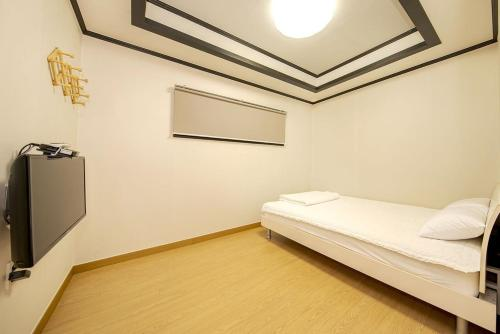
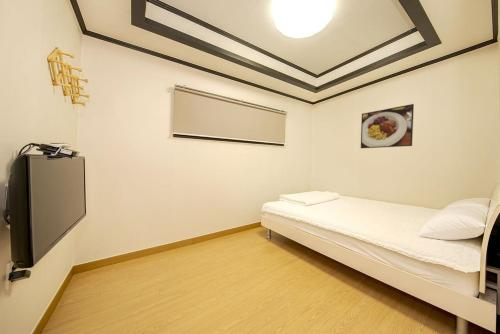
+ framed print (384, 128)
